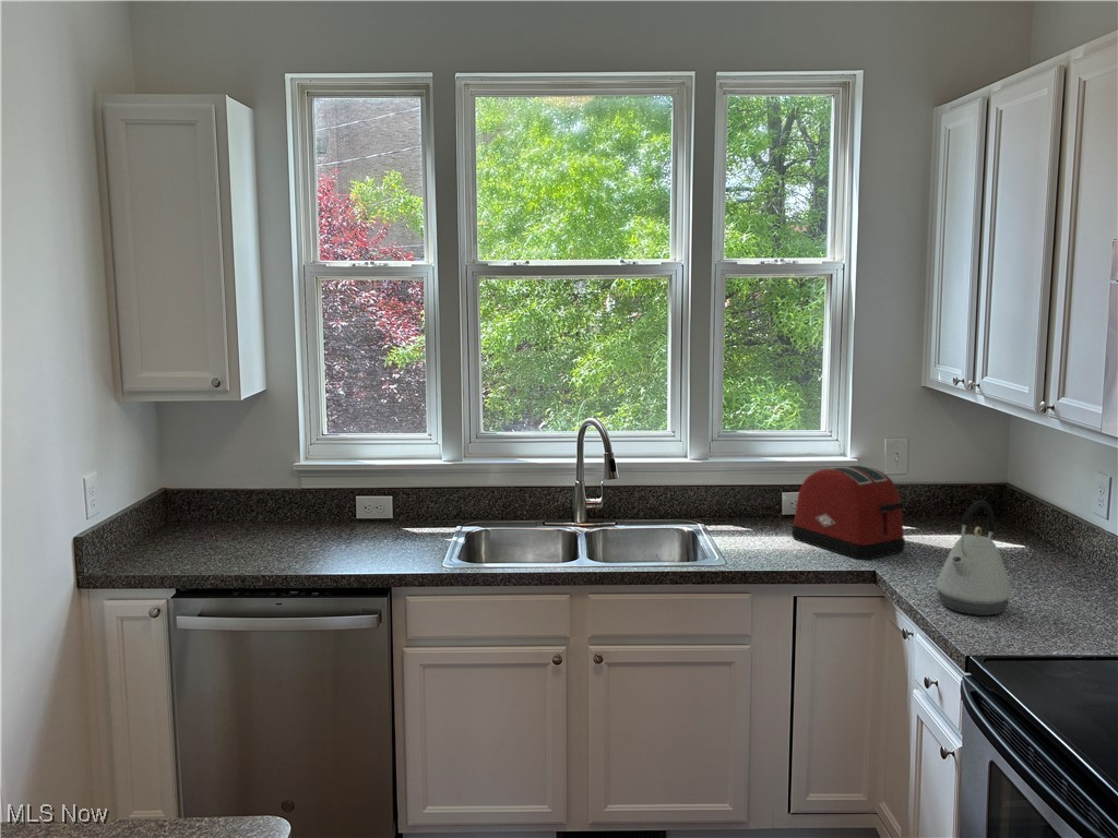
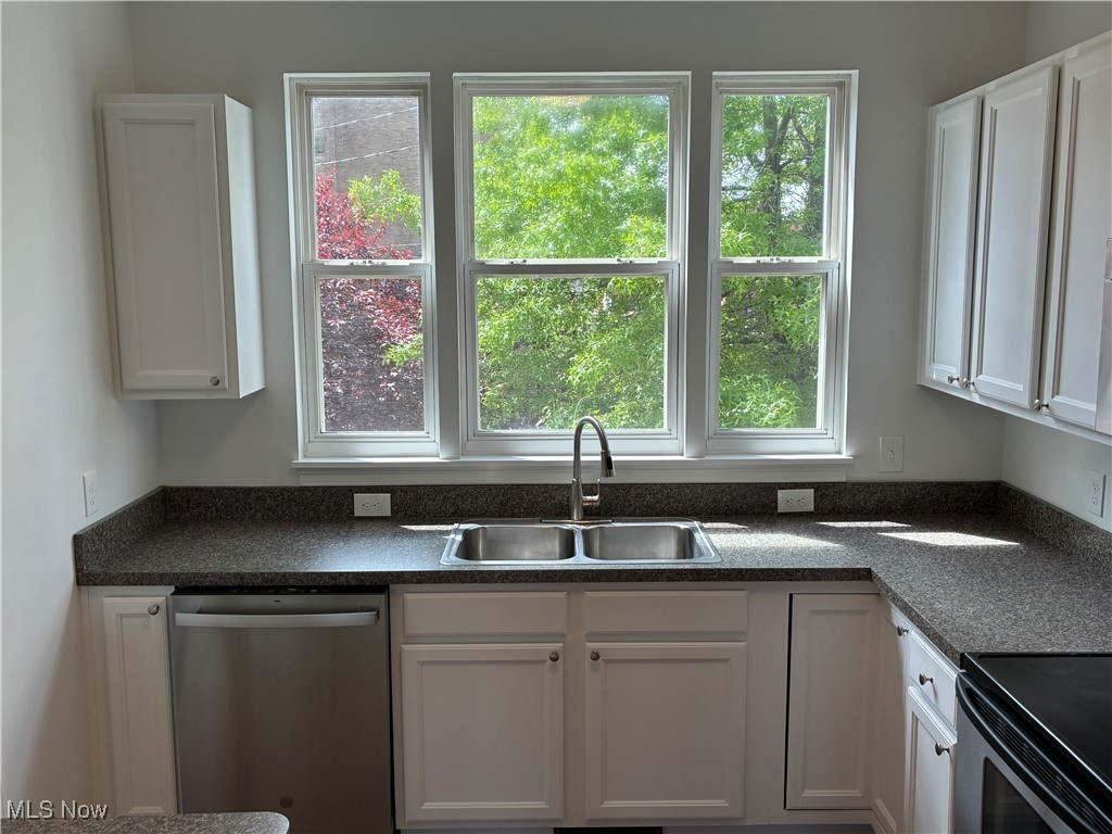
- kettle (974, 554)
- toaster (851, 506)
